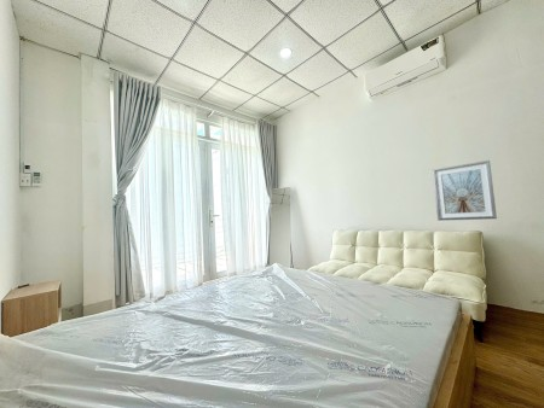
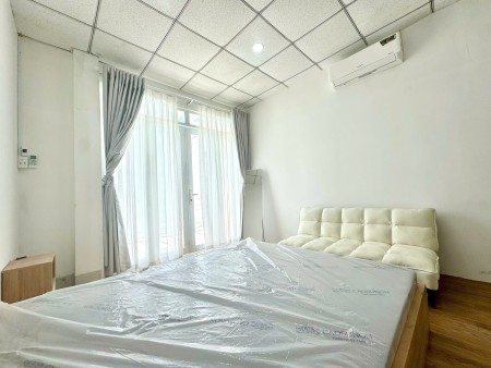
- picture frame (462, 192)
